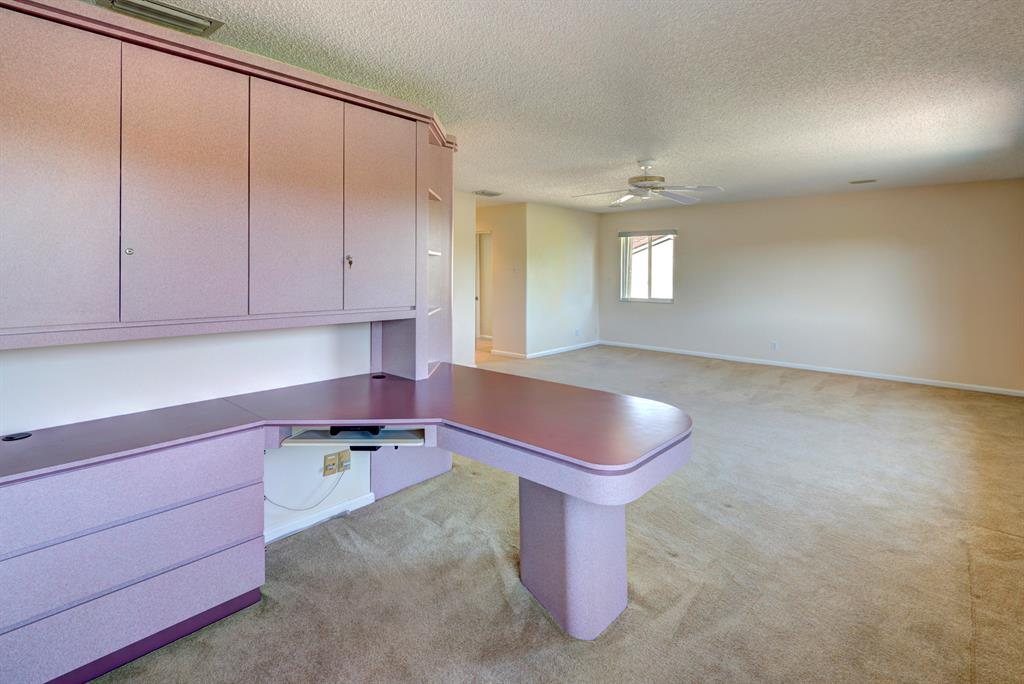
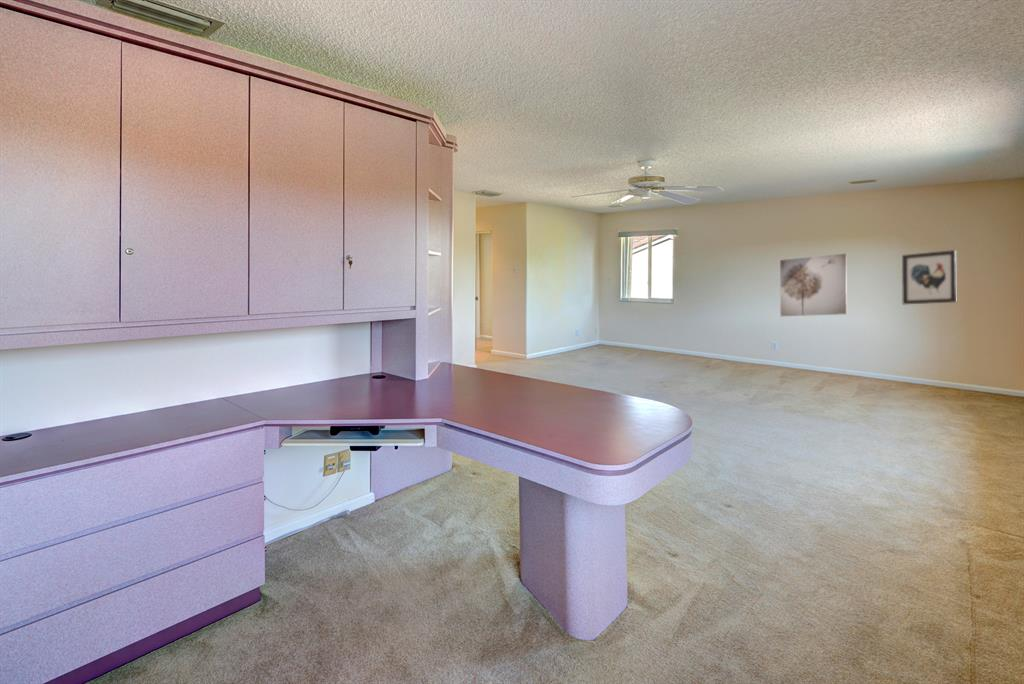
+ wall art (812, 286)
+ wall art (928, 278)
